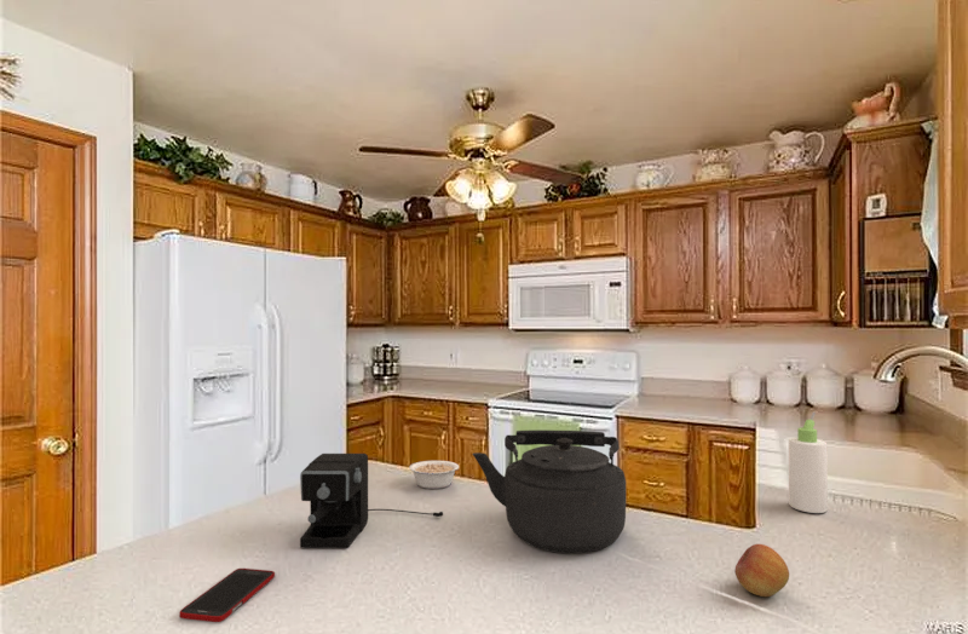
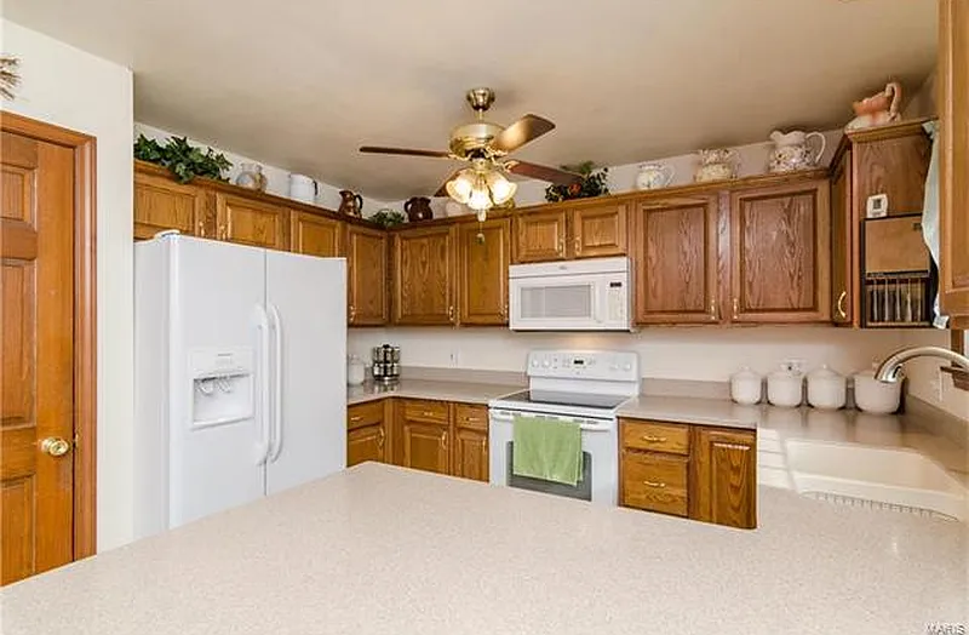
- coffee maker (367, 495)
- cell phone (230, 593)
- kettle (560, 484)
- fruit (761, 570)
- legume (436, 473)
- bottle (808, 460)
